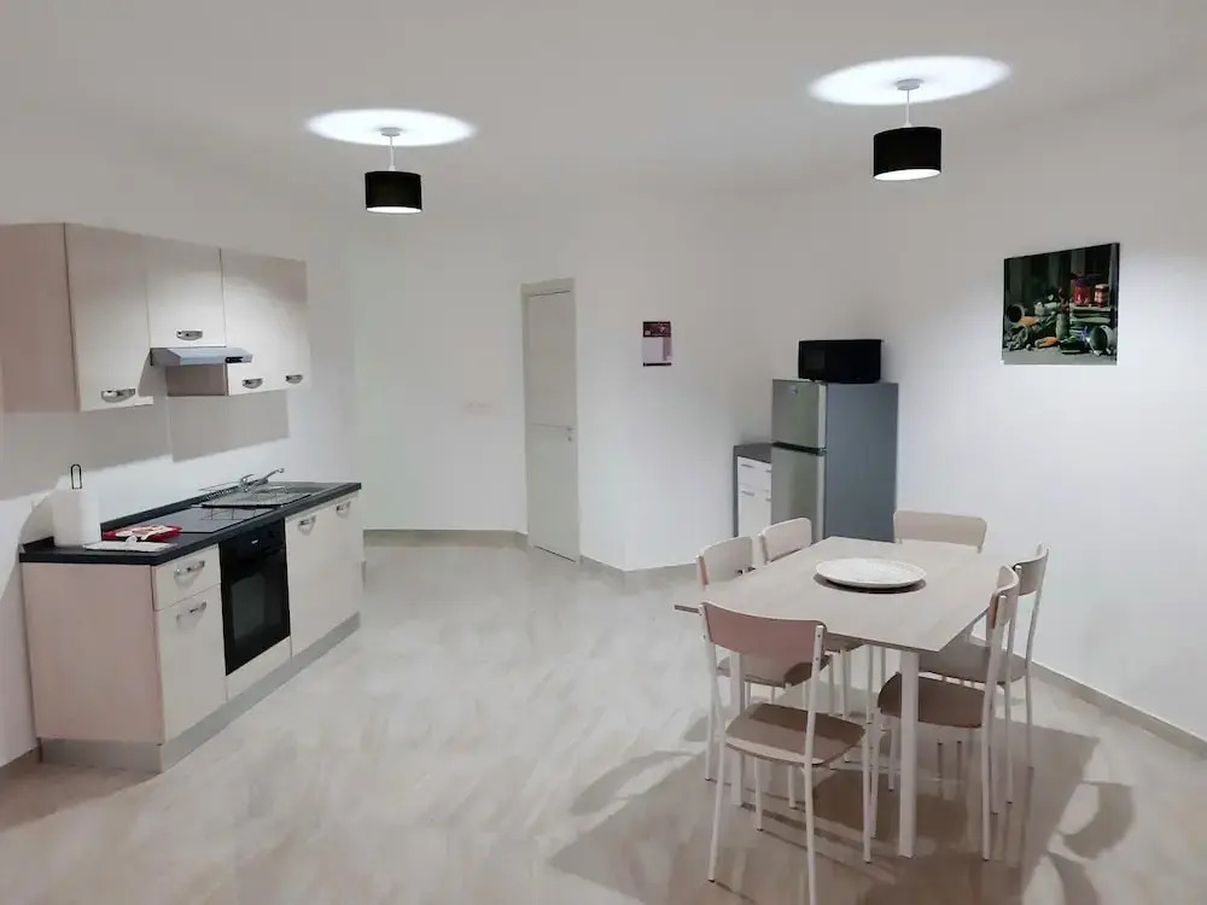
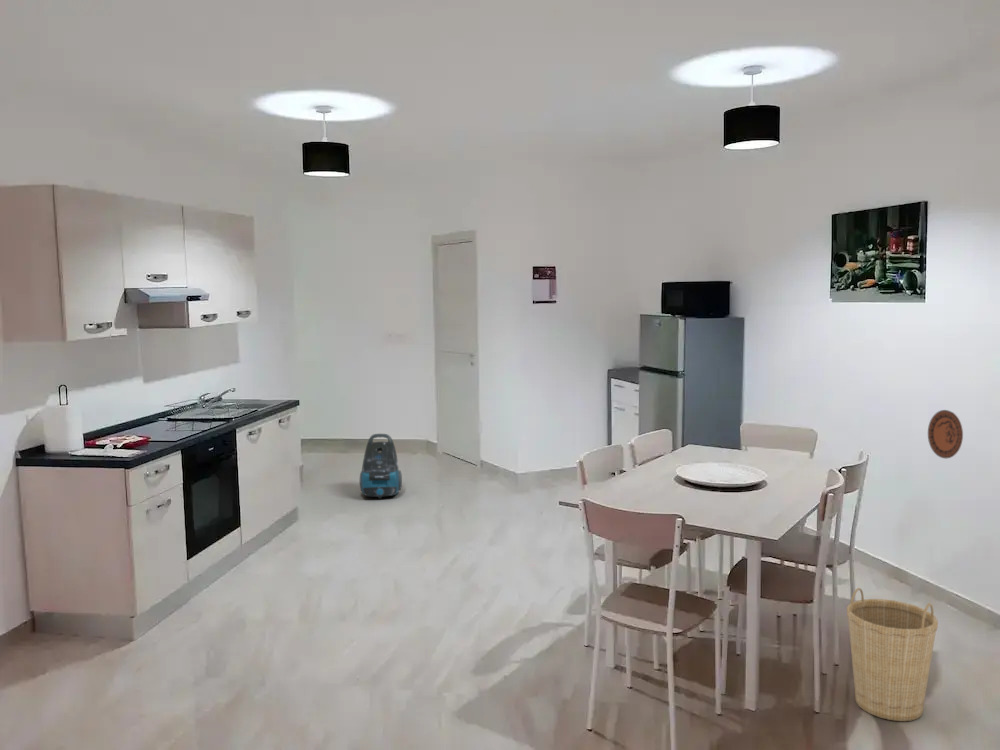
+ basket (890, 650)
+ decorative plate (945, 434)
+ vacuum cleaner (379, 465)
